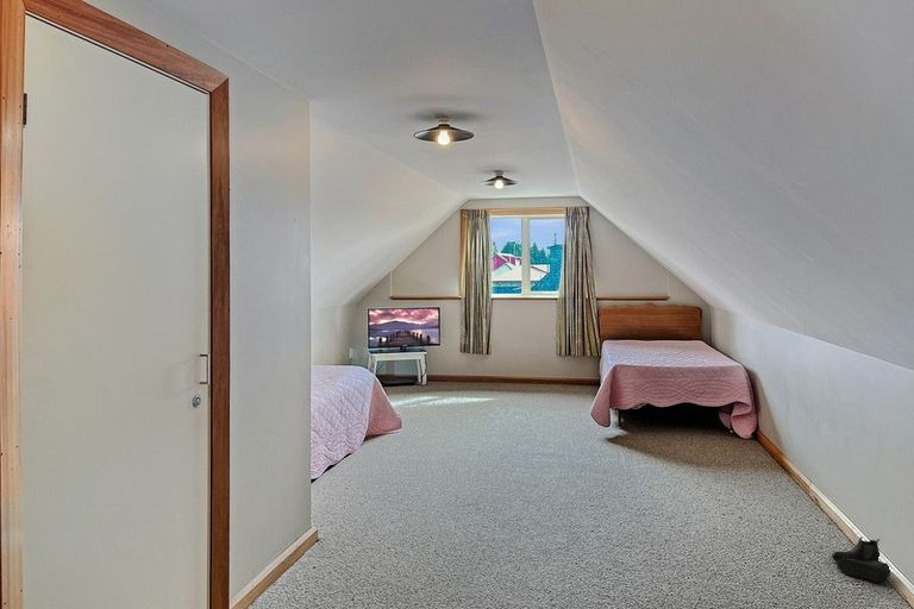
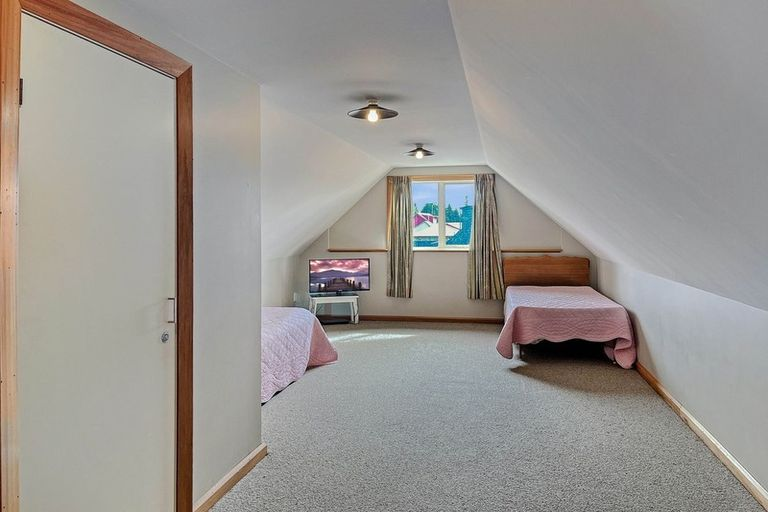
- boots (864, 558)
